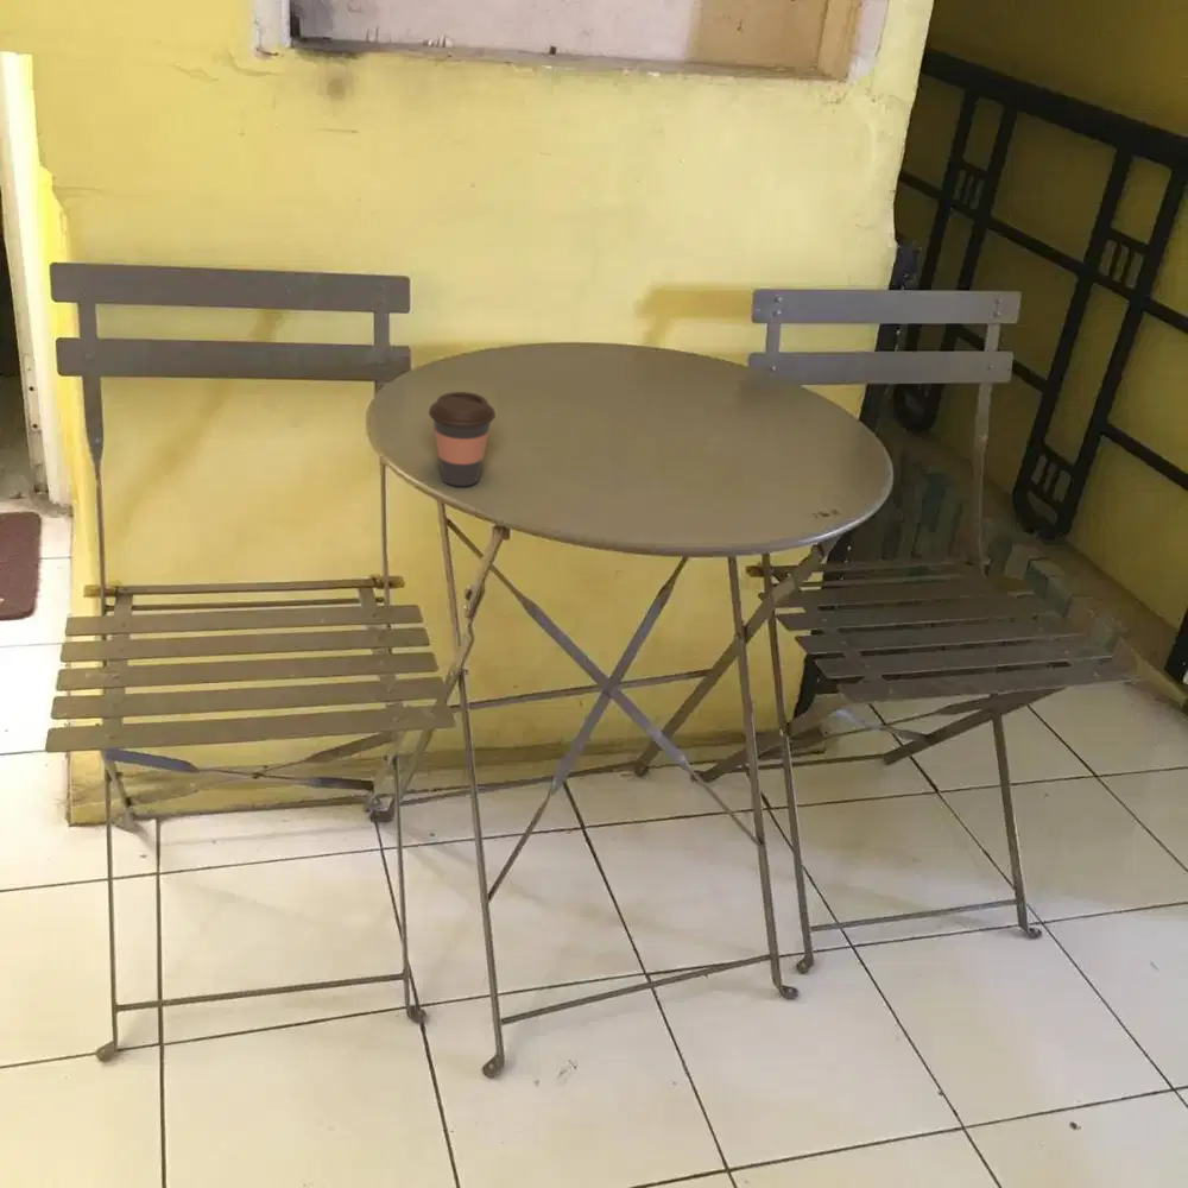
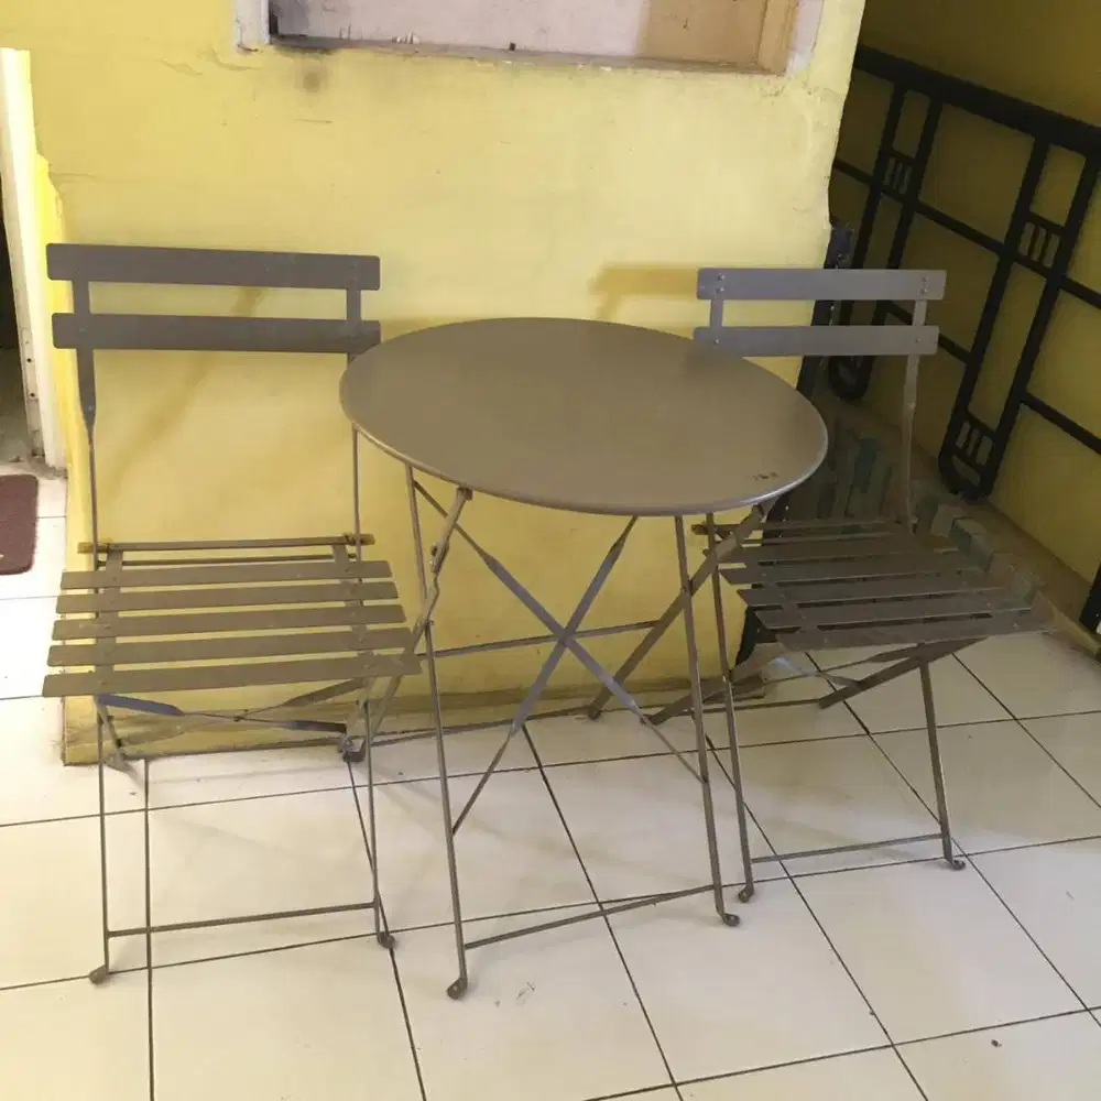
- coffee cup (461, 441)
